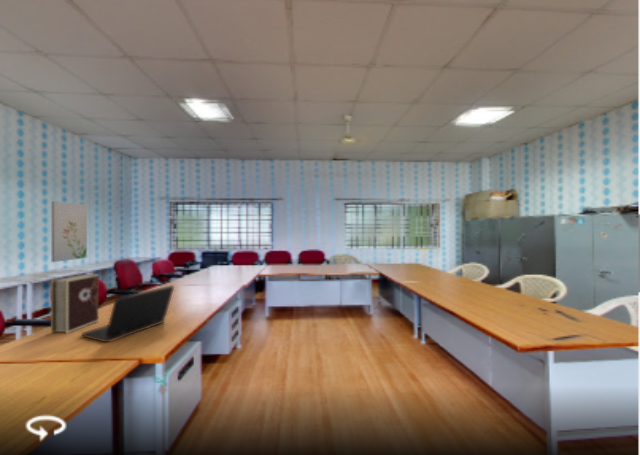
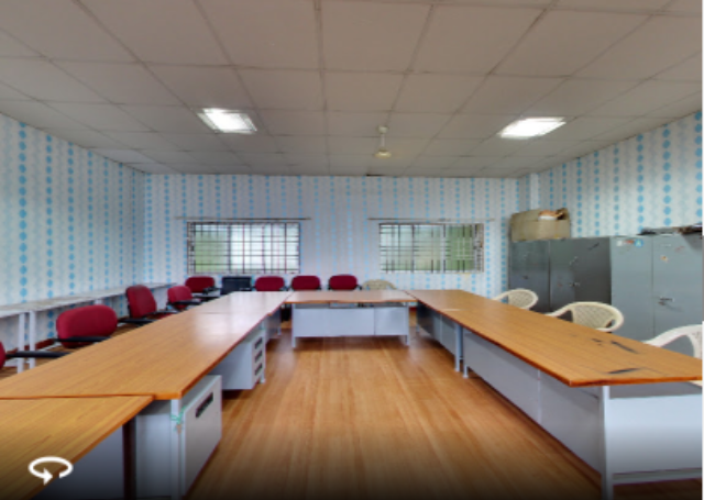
- laptop (130, 309)
- book (76, 301)
- wall art (70, 231)
